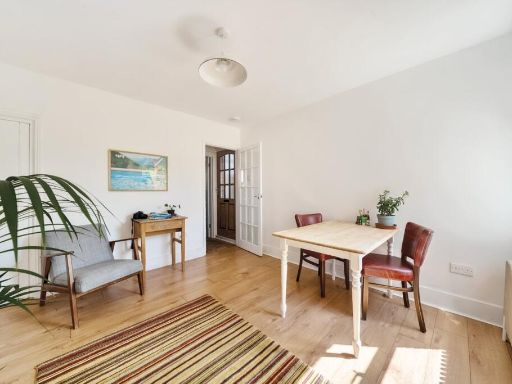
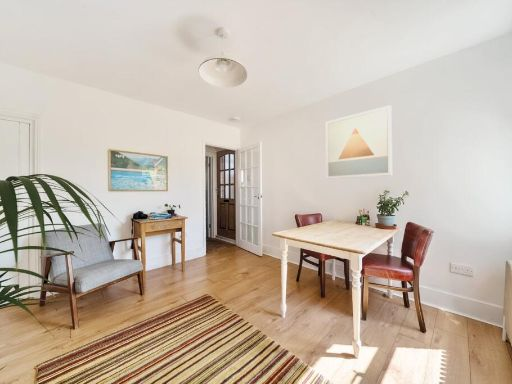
+ wall art (355, 146)
